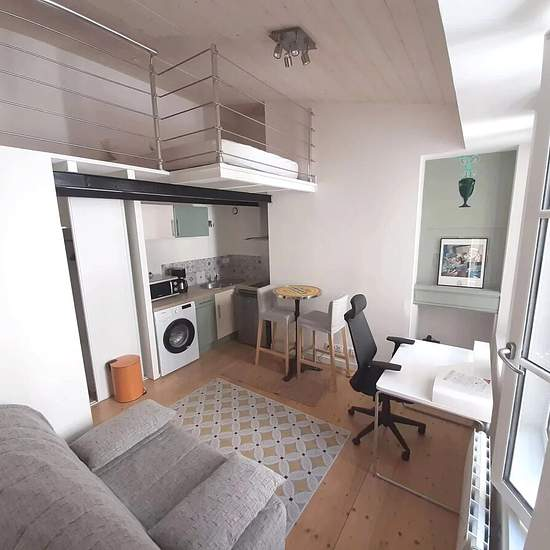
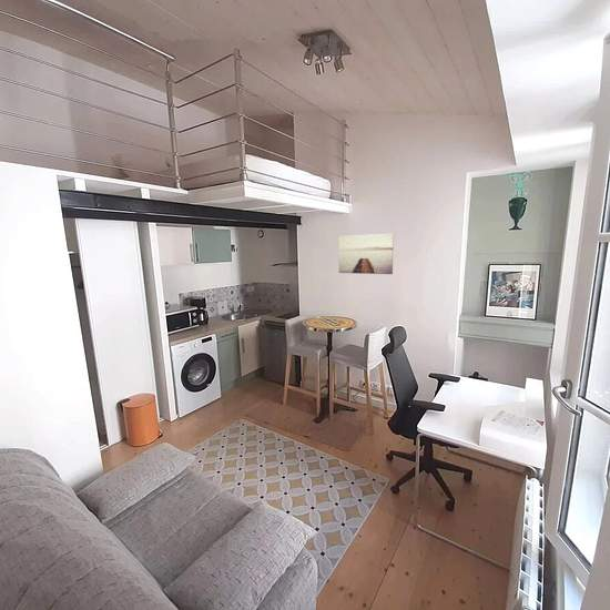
+ wall art (364, 254)
